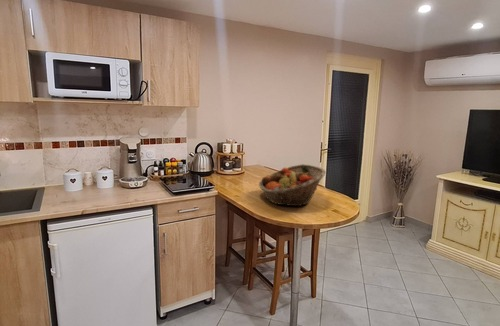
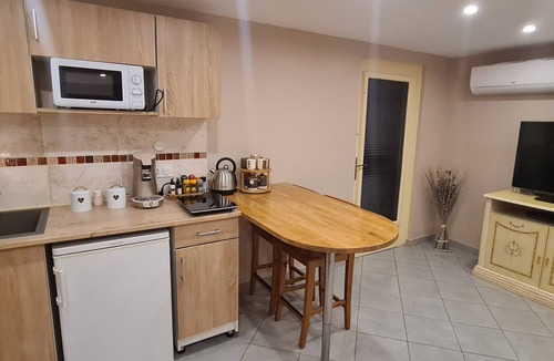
- fruit basket (291, 183)
